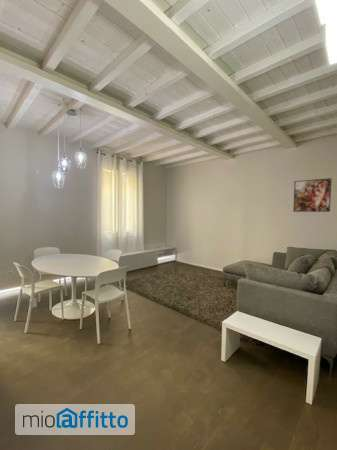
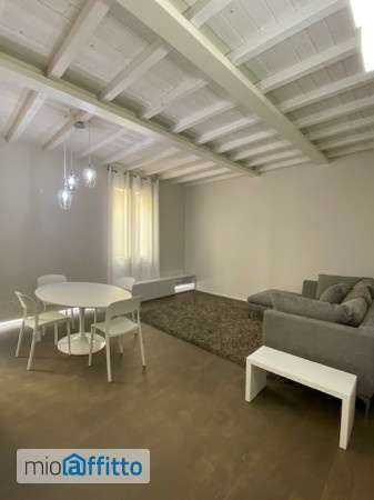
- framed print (311, 195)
